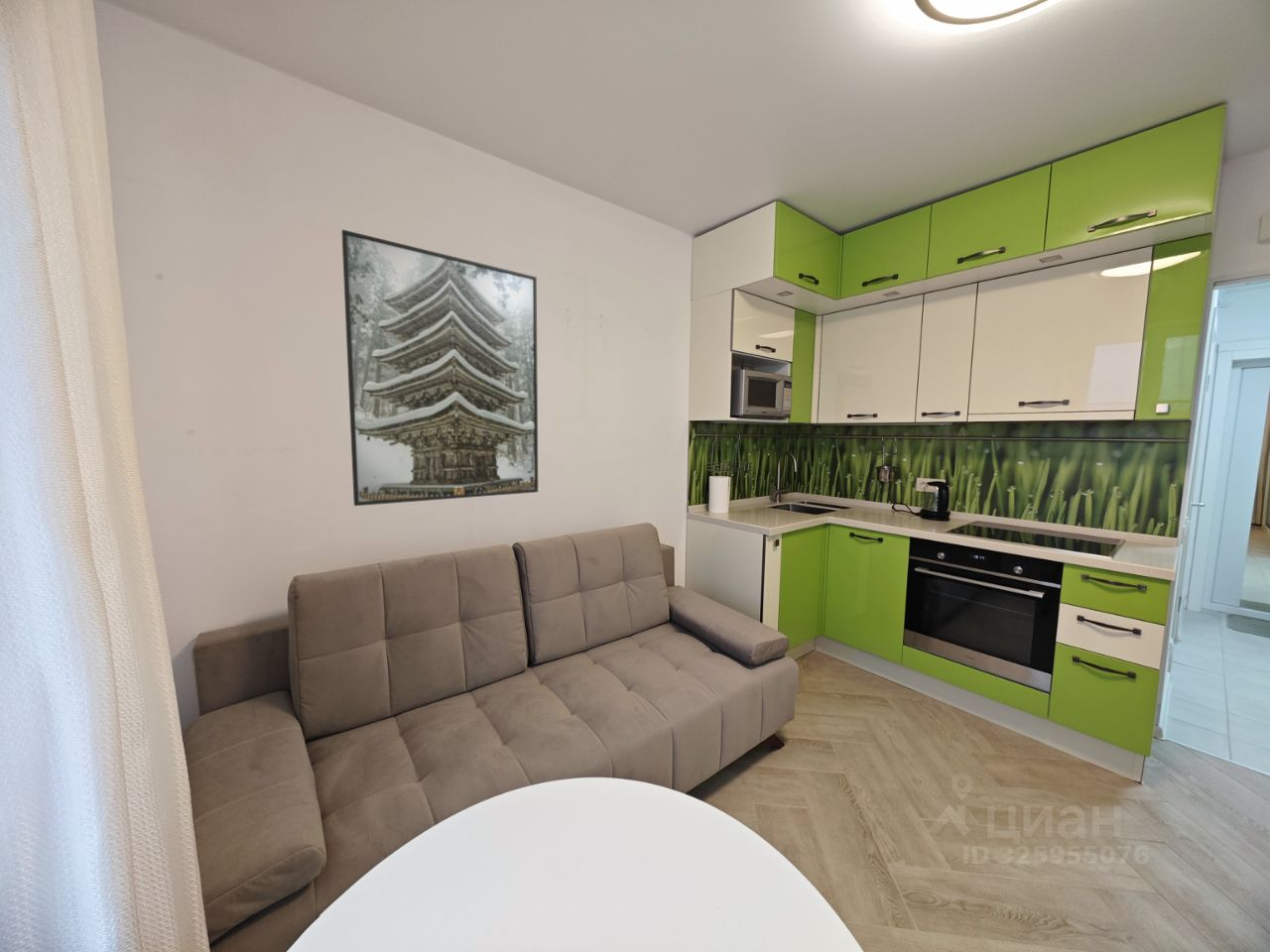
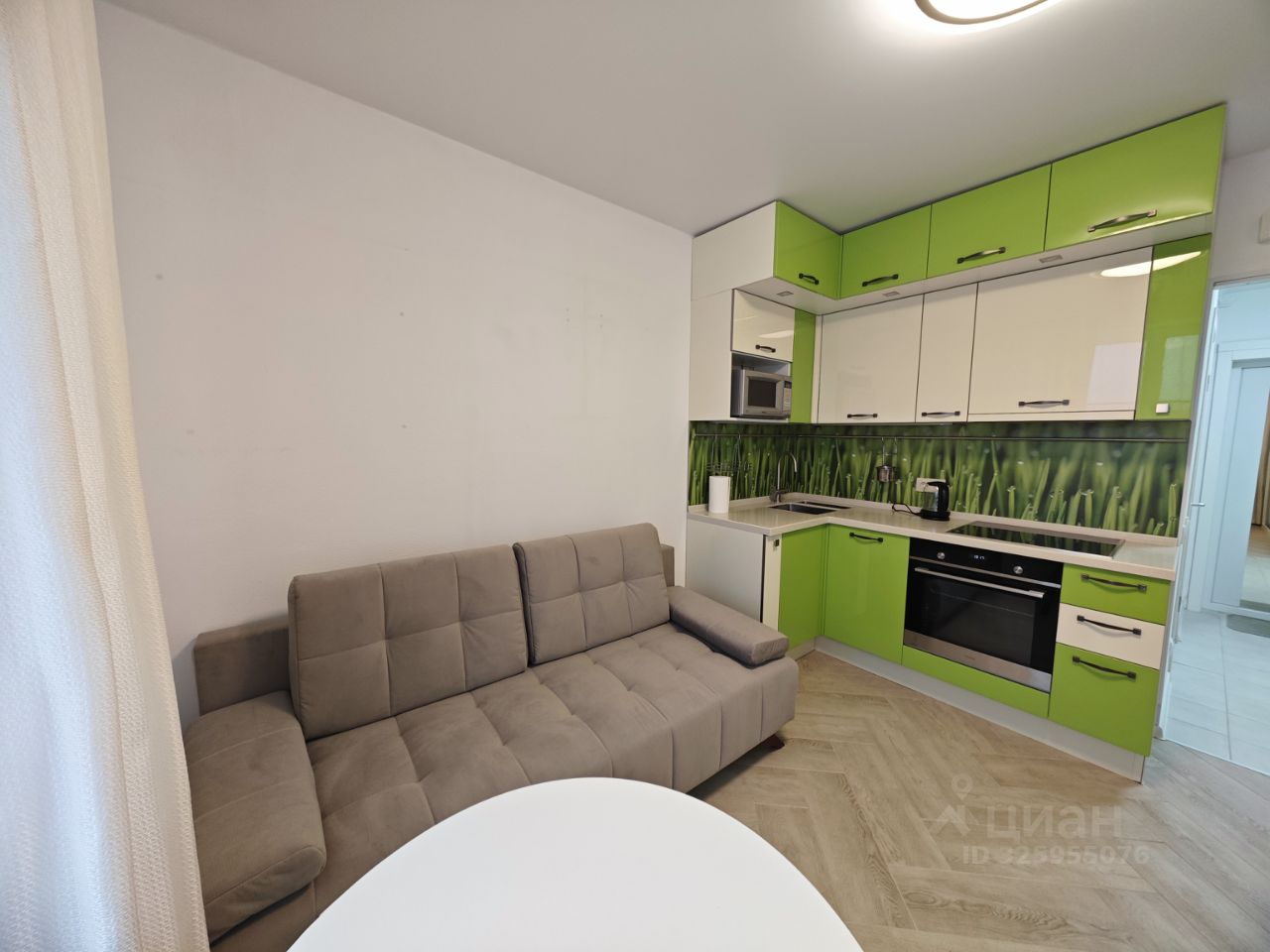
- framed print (453, 380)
